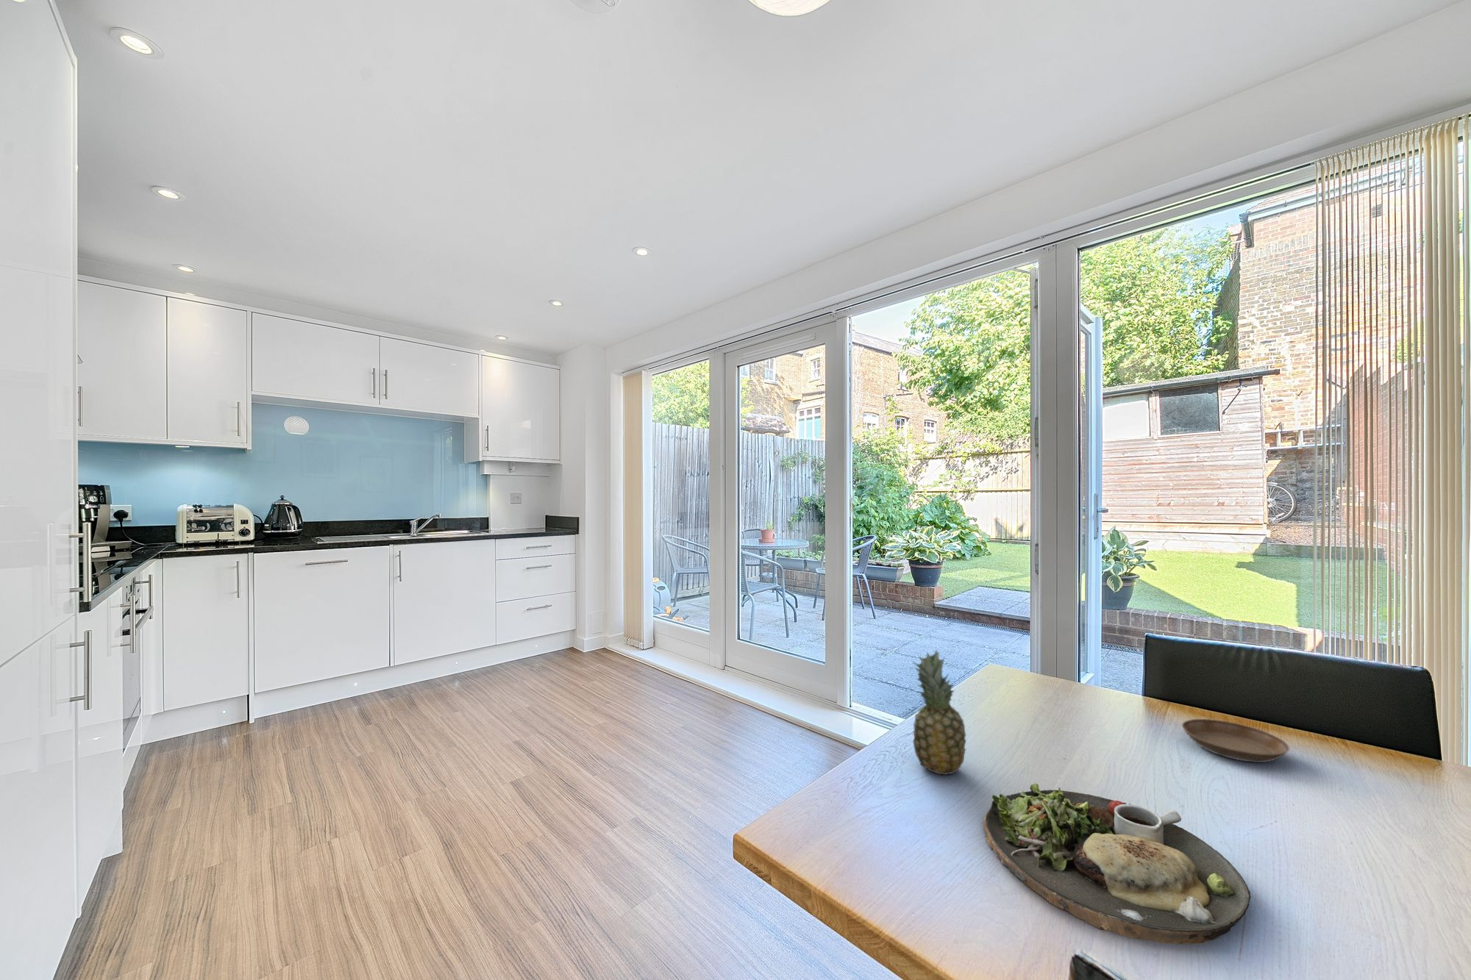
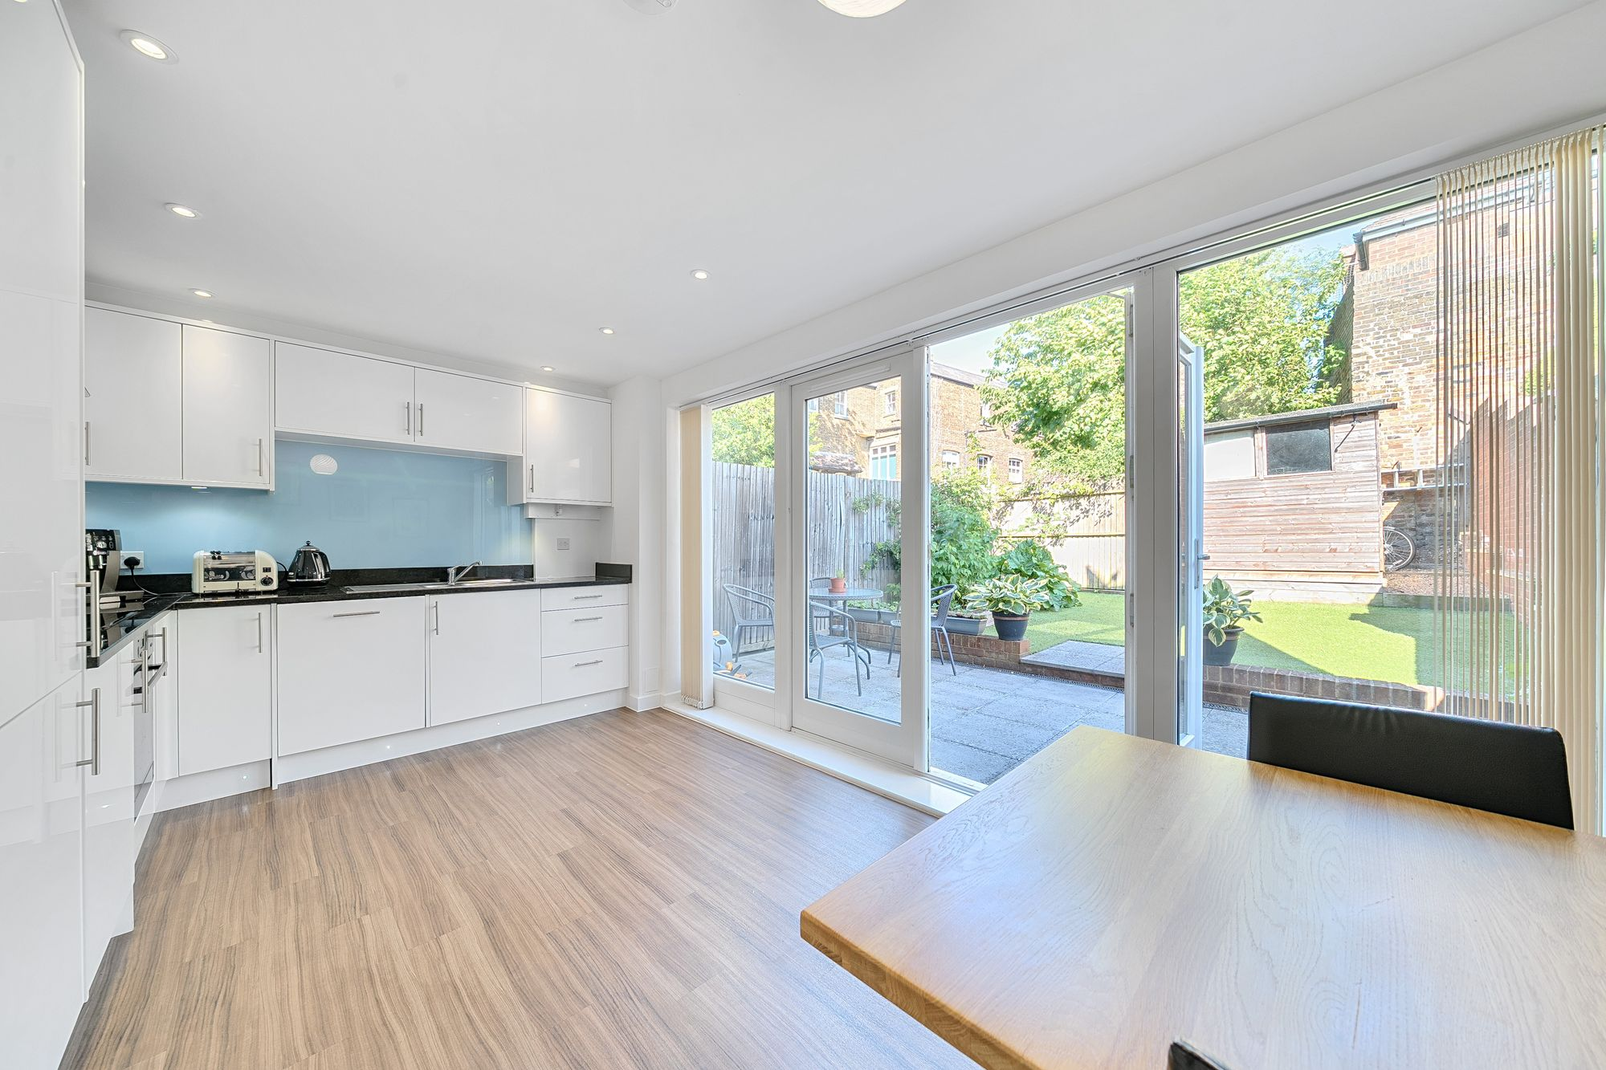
- fruit (937, 709)
- saucer (1233, 742)
- dinner plate (1101, 833)
